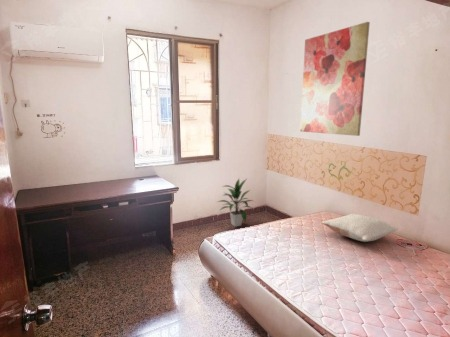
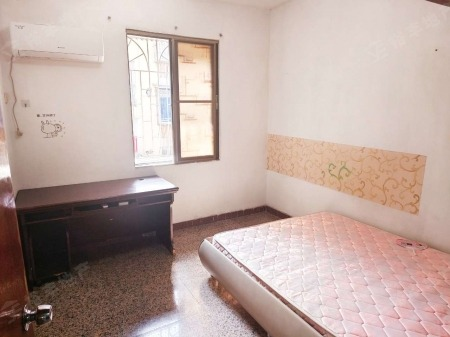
- wall art (330, 84)
- indoor plant (236, 202)
- pillow (358, 226)
